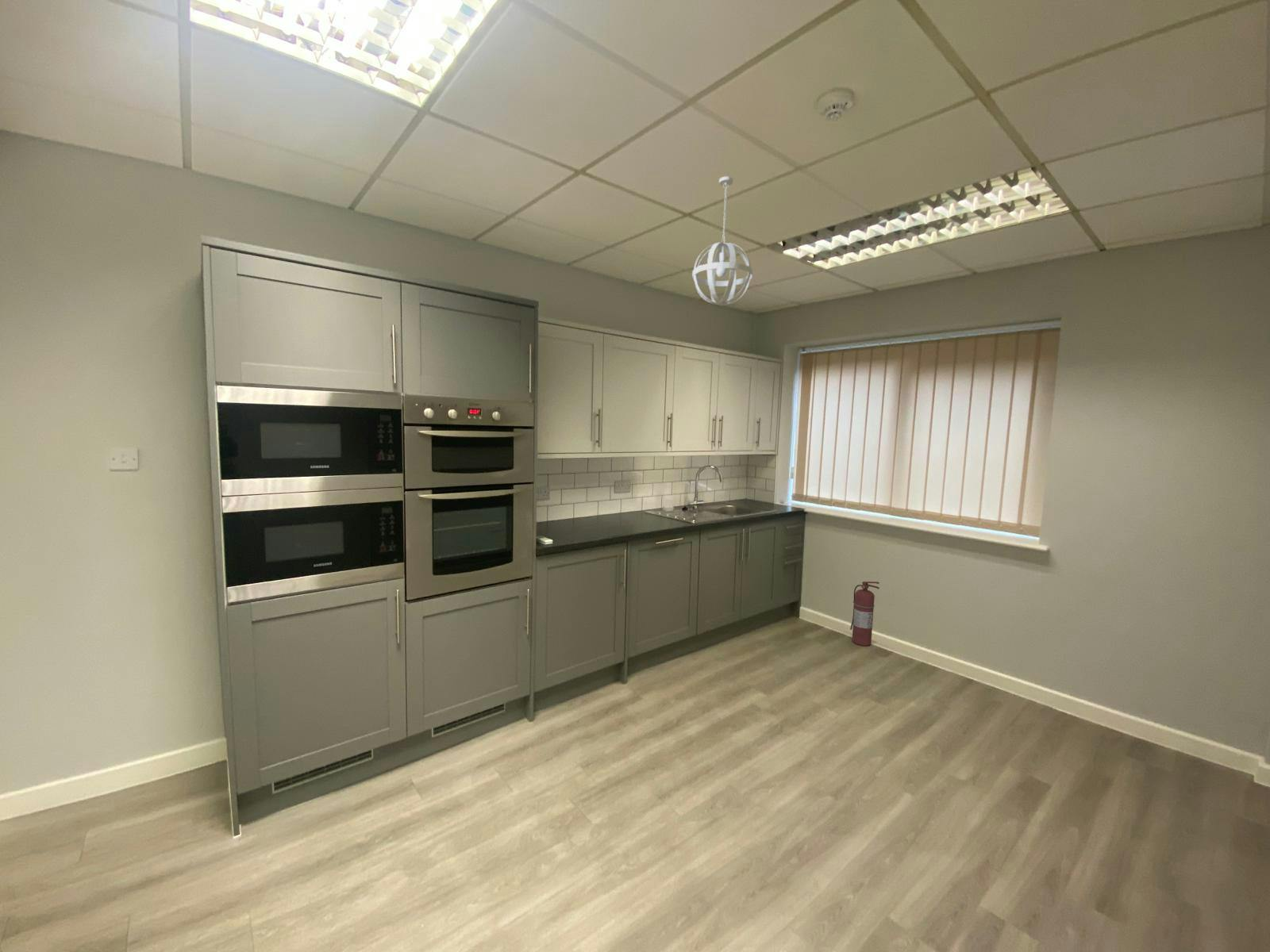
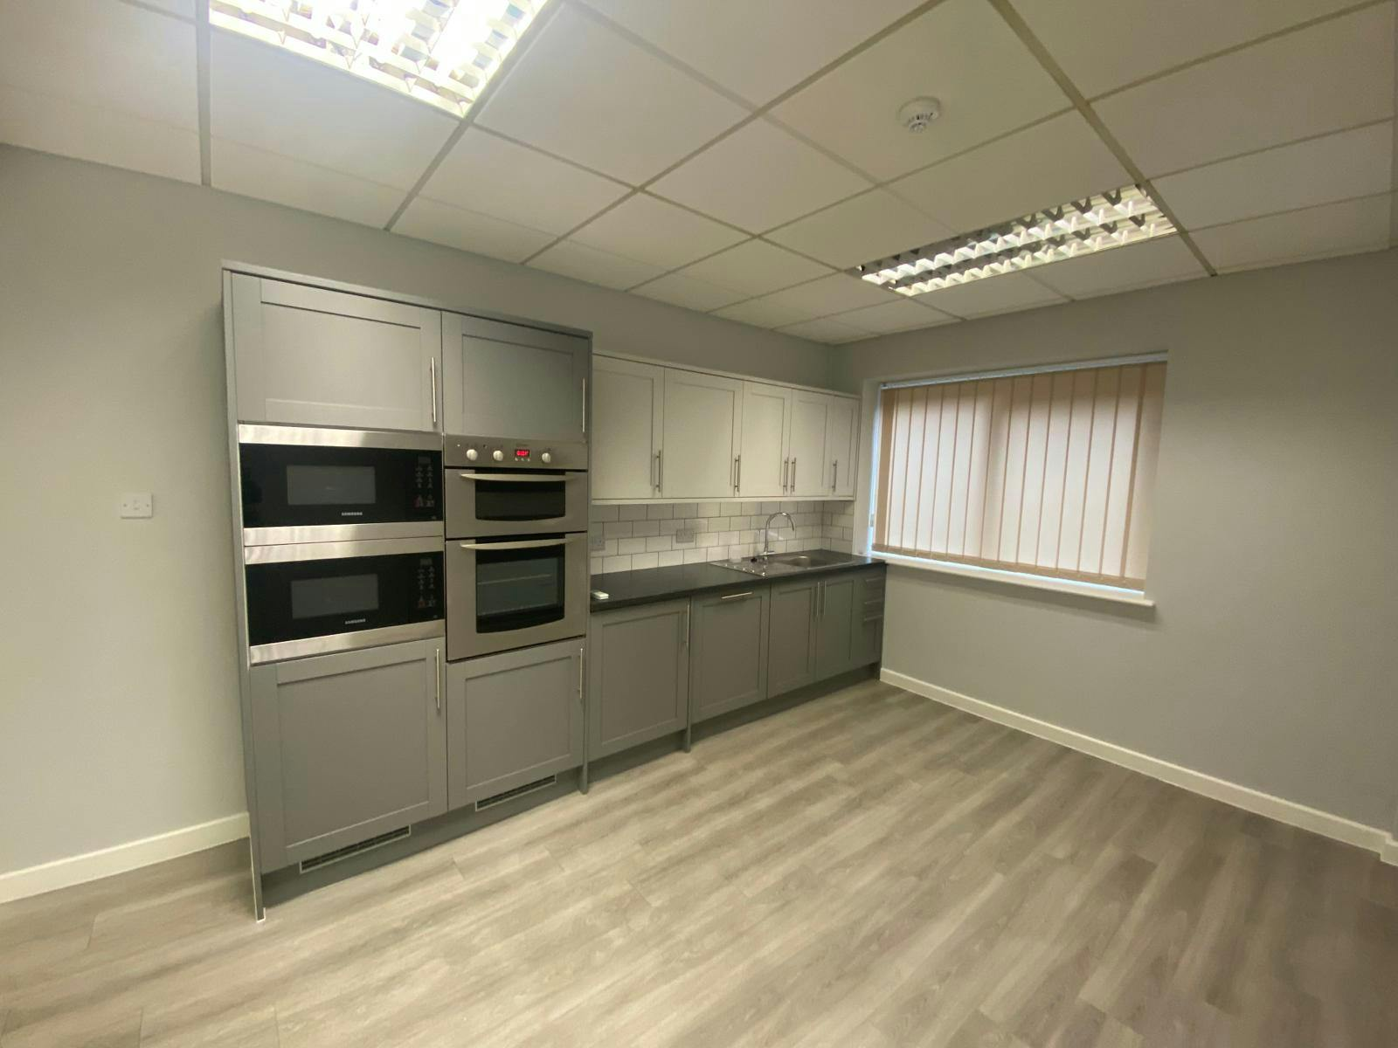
- pendant light (723, 243)
- fire extinguisher (864, 611)
